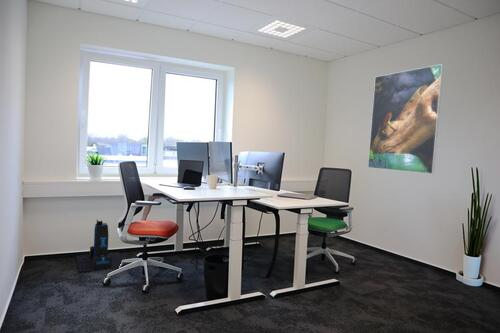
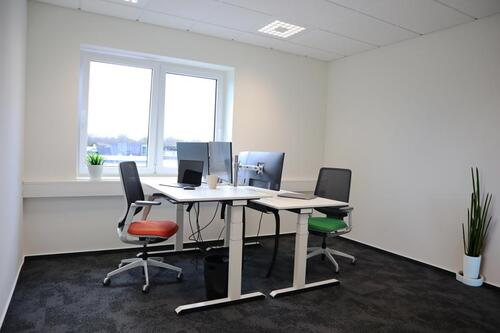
- architectural model (101, 240)
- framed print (402, 121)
